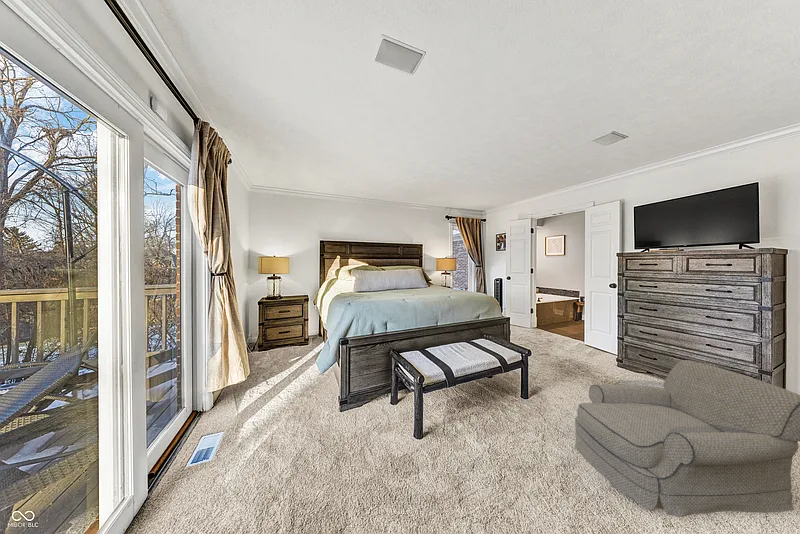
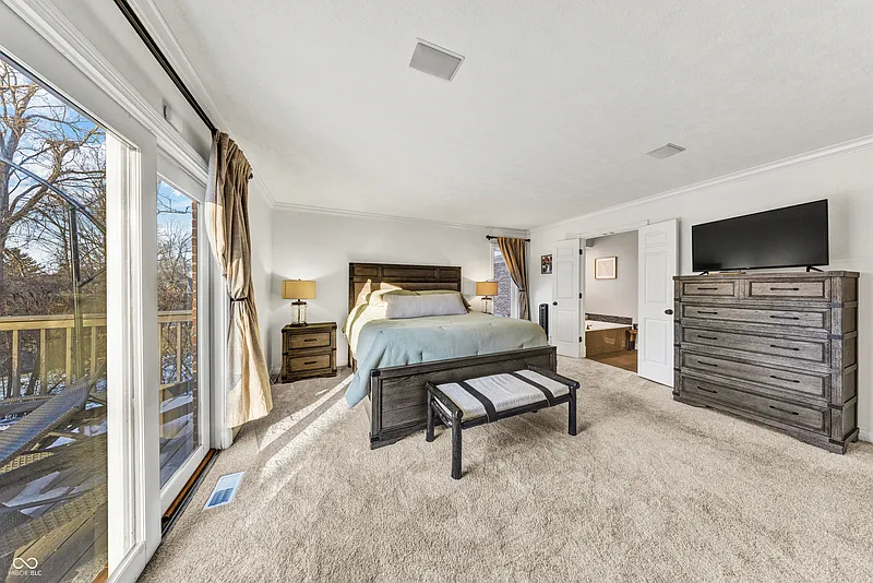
- armchair (671, 420)
